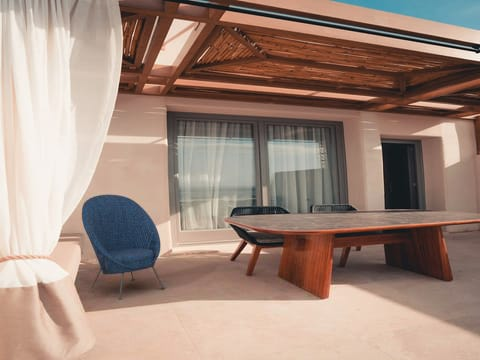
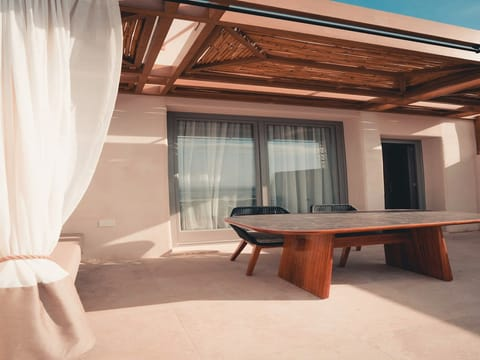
- lounge chair (123, 240)
